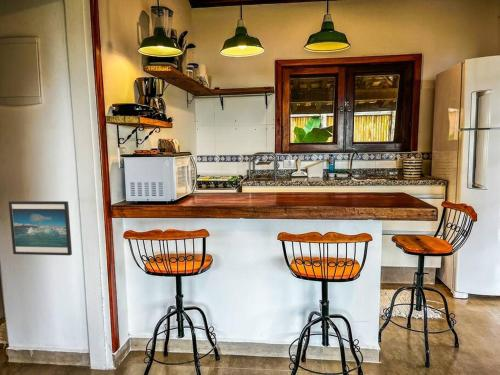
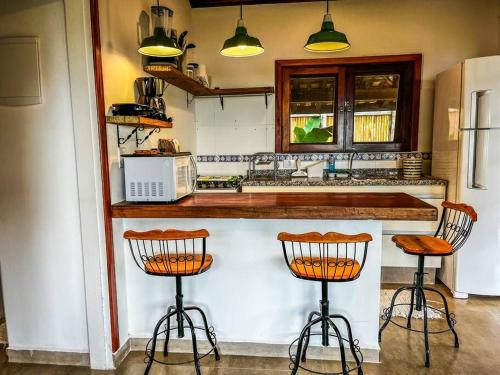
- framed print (40, 228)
